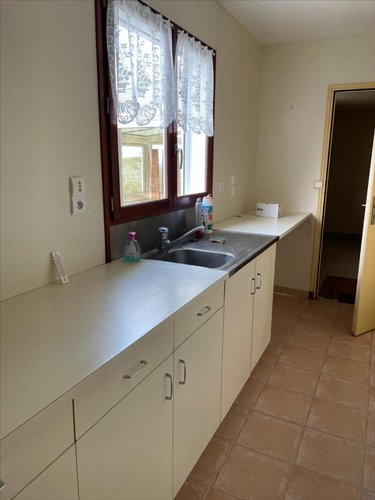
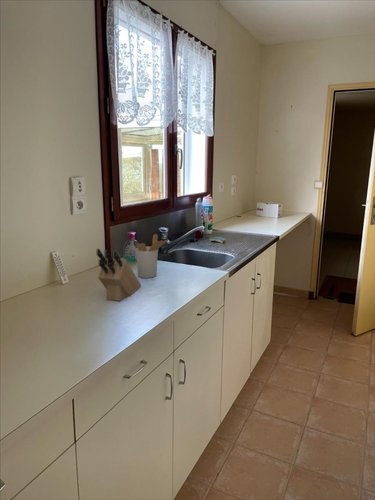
+ utensil holder (151, 256)
+ knife block (118, 269)
